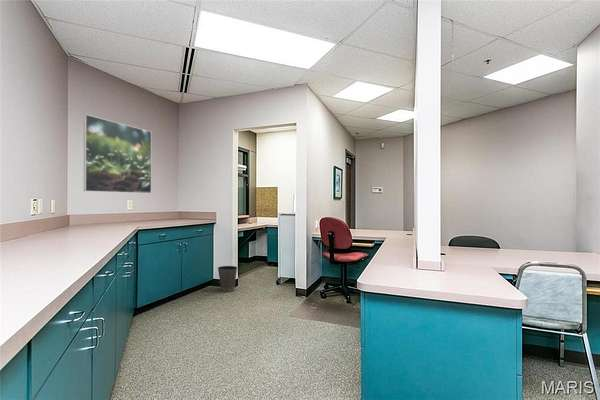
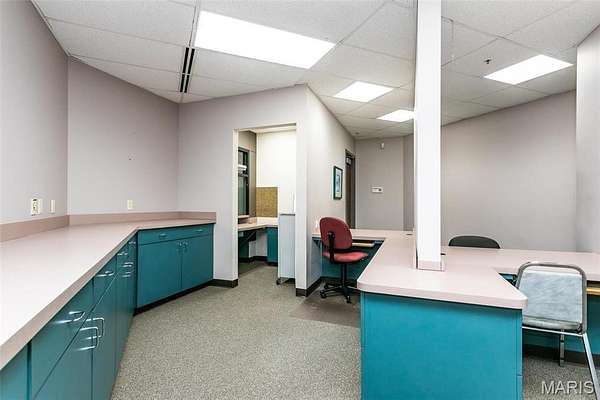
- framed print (121, 158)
- waste basket (227, 278)
